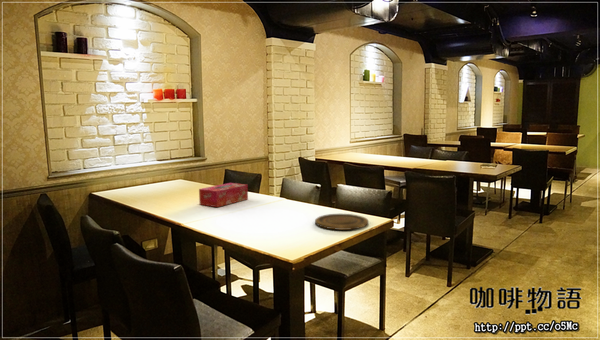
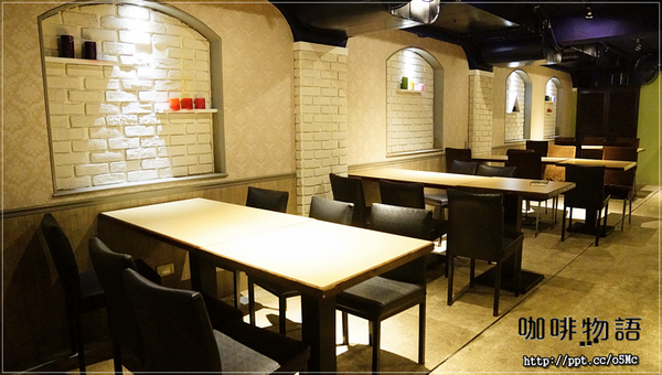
- tissue box (224, 194)
- plate (341, 221)
